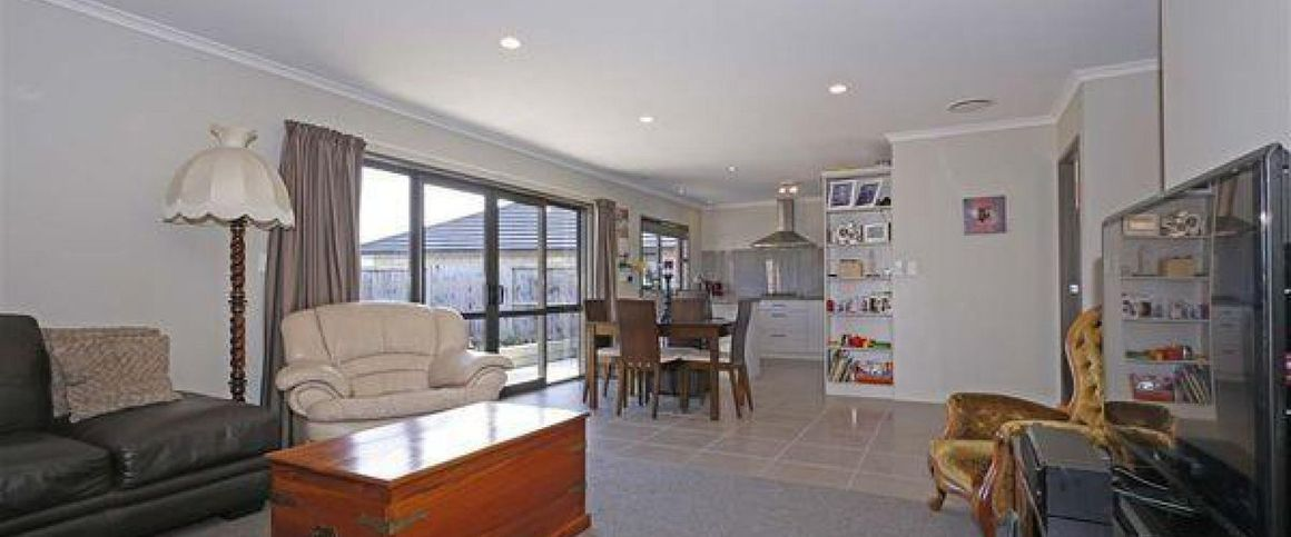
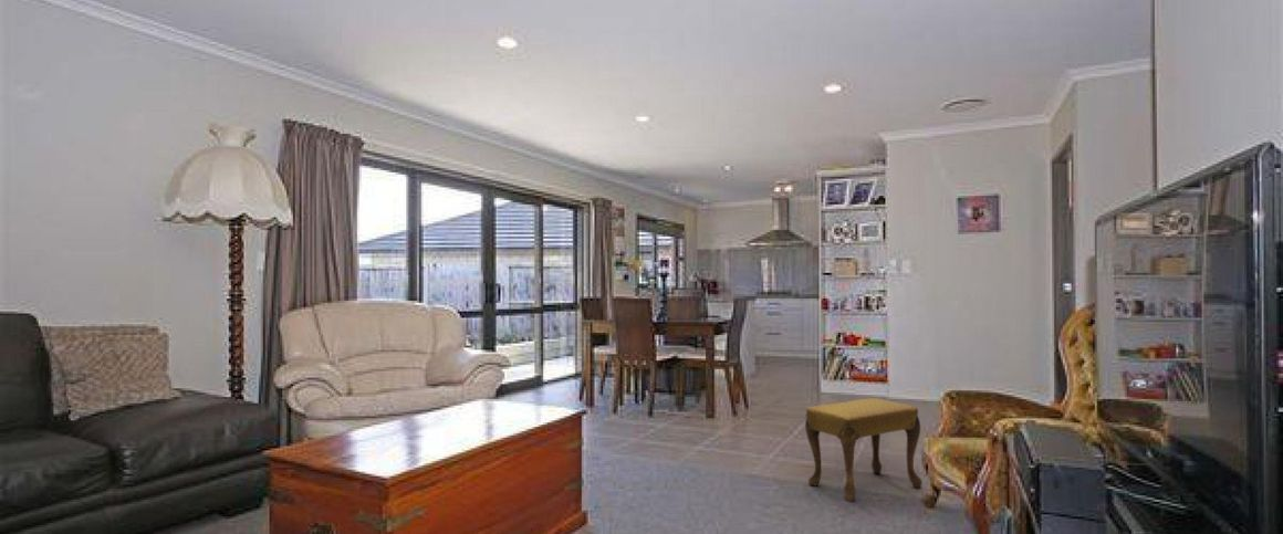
+ footstool (862, 437)
